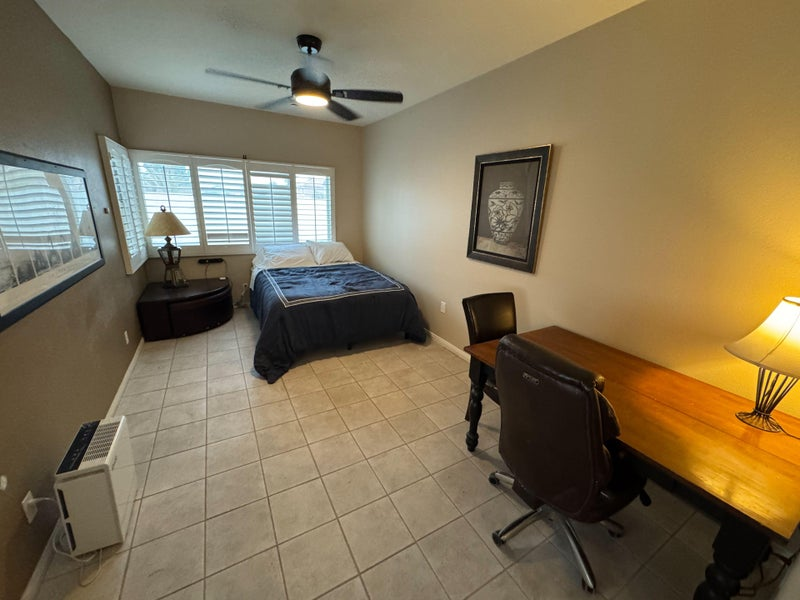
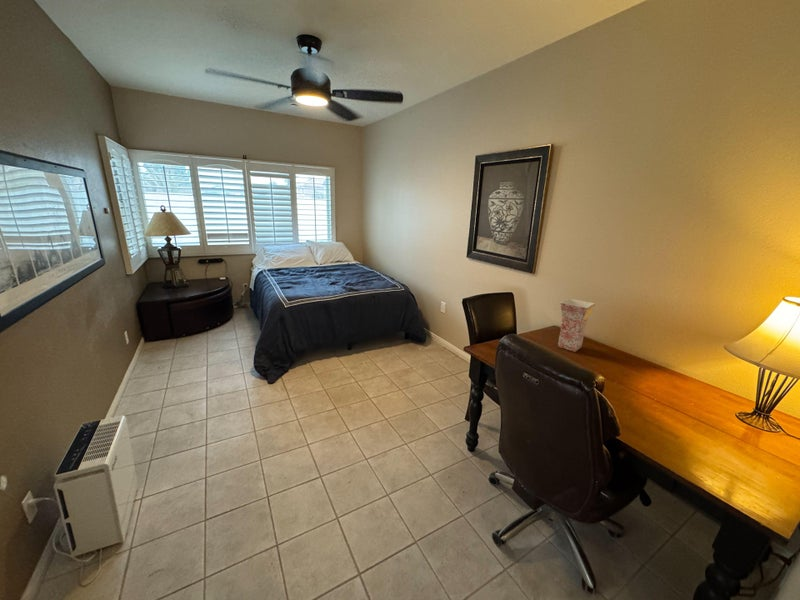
+ vase (573, 325)
